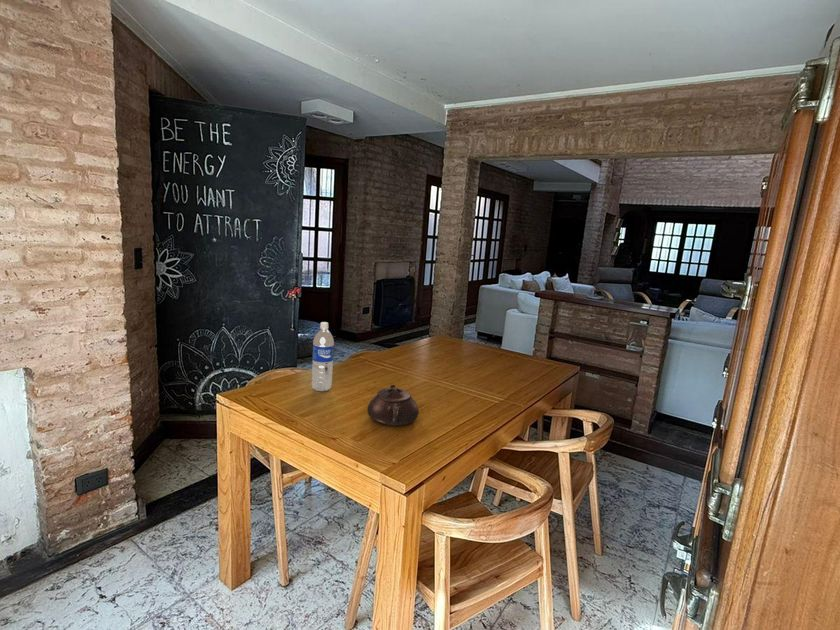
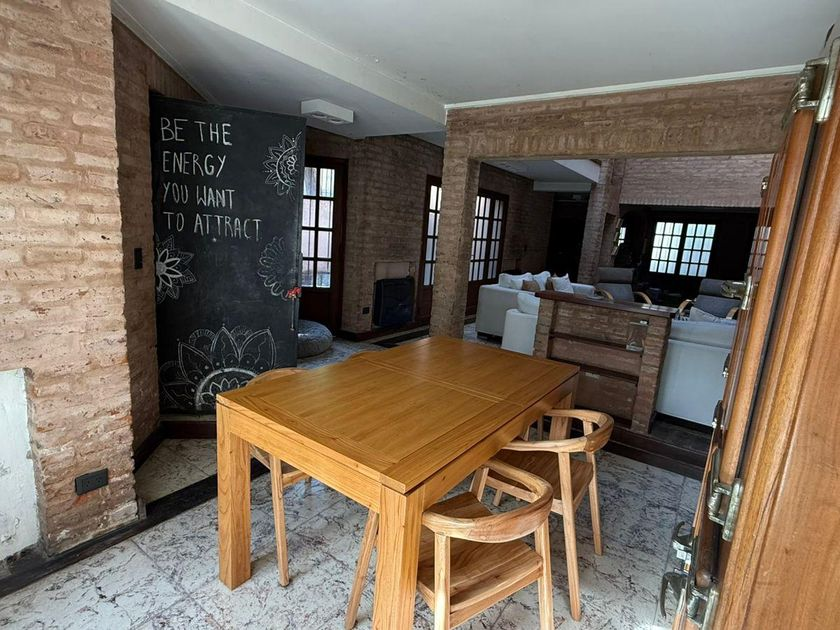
- teapot (392, 403)
- water bottle (322, 356)
